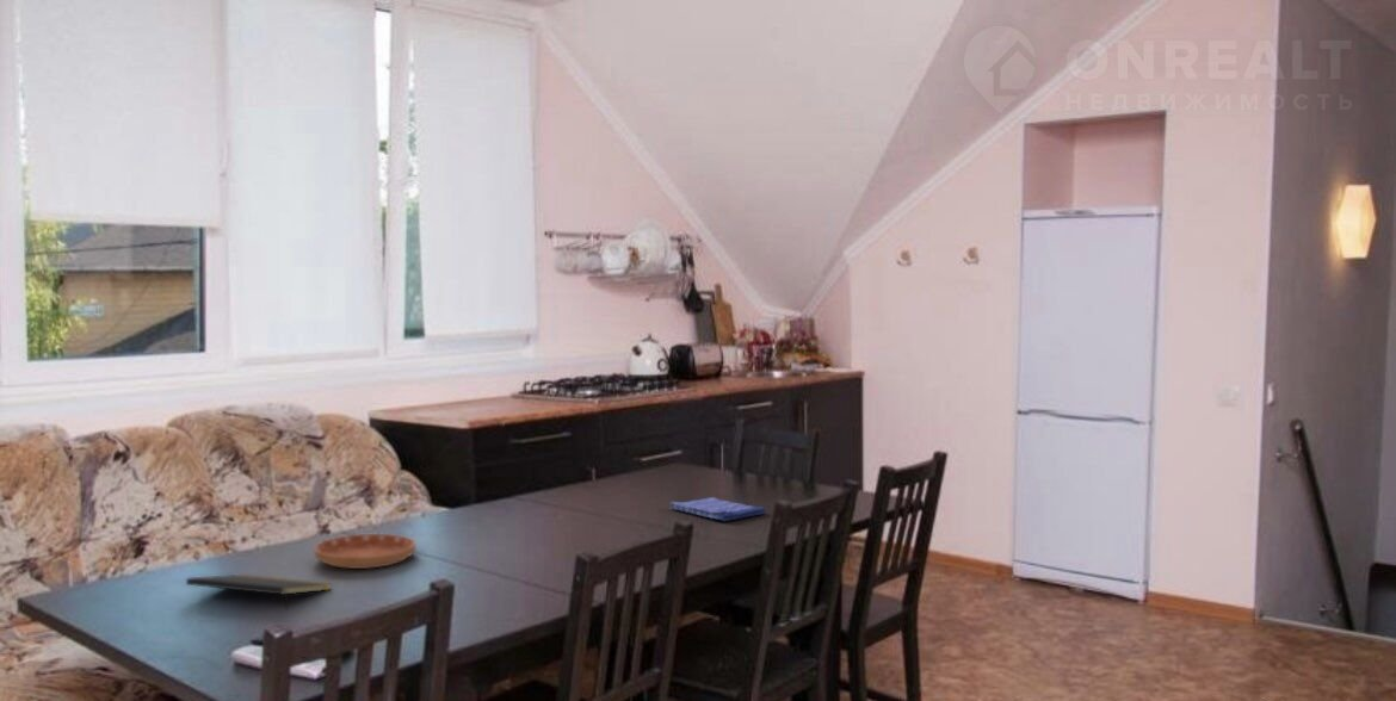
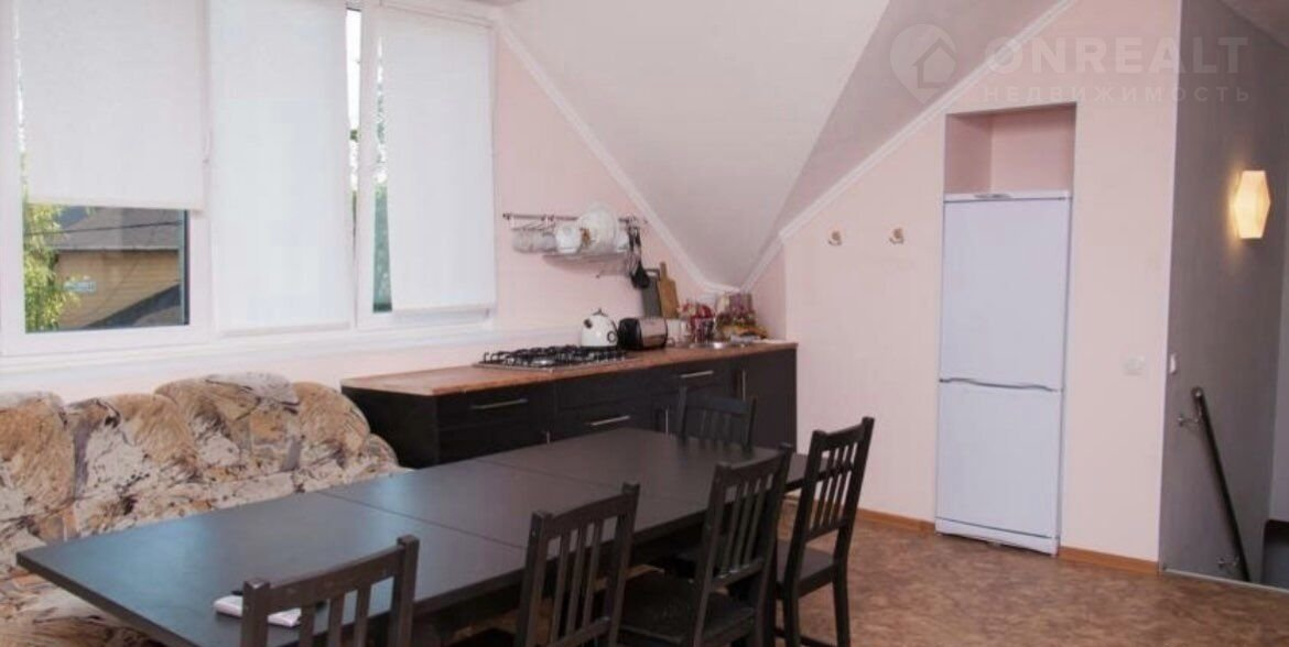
- saucer (365, 551)
- notepad (260, 583)
- dish towel (717, 507)
